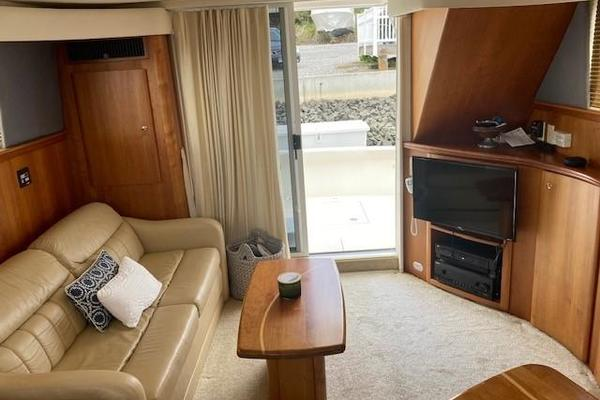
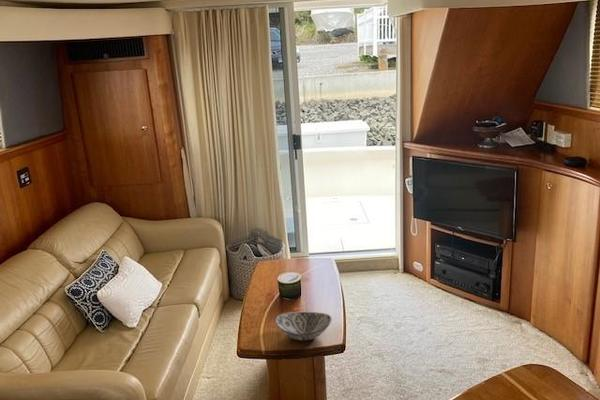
+ decorative bowl (303, 327)
